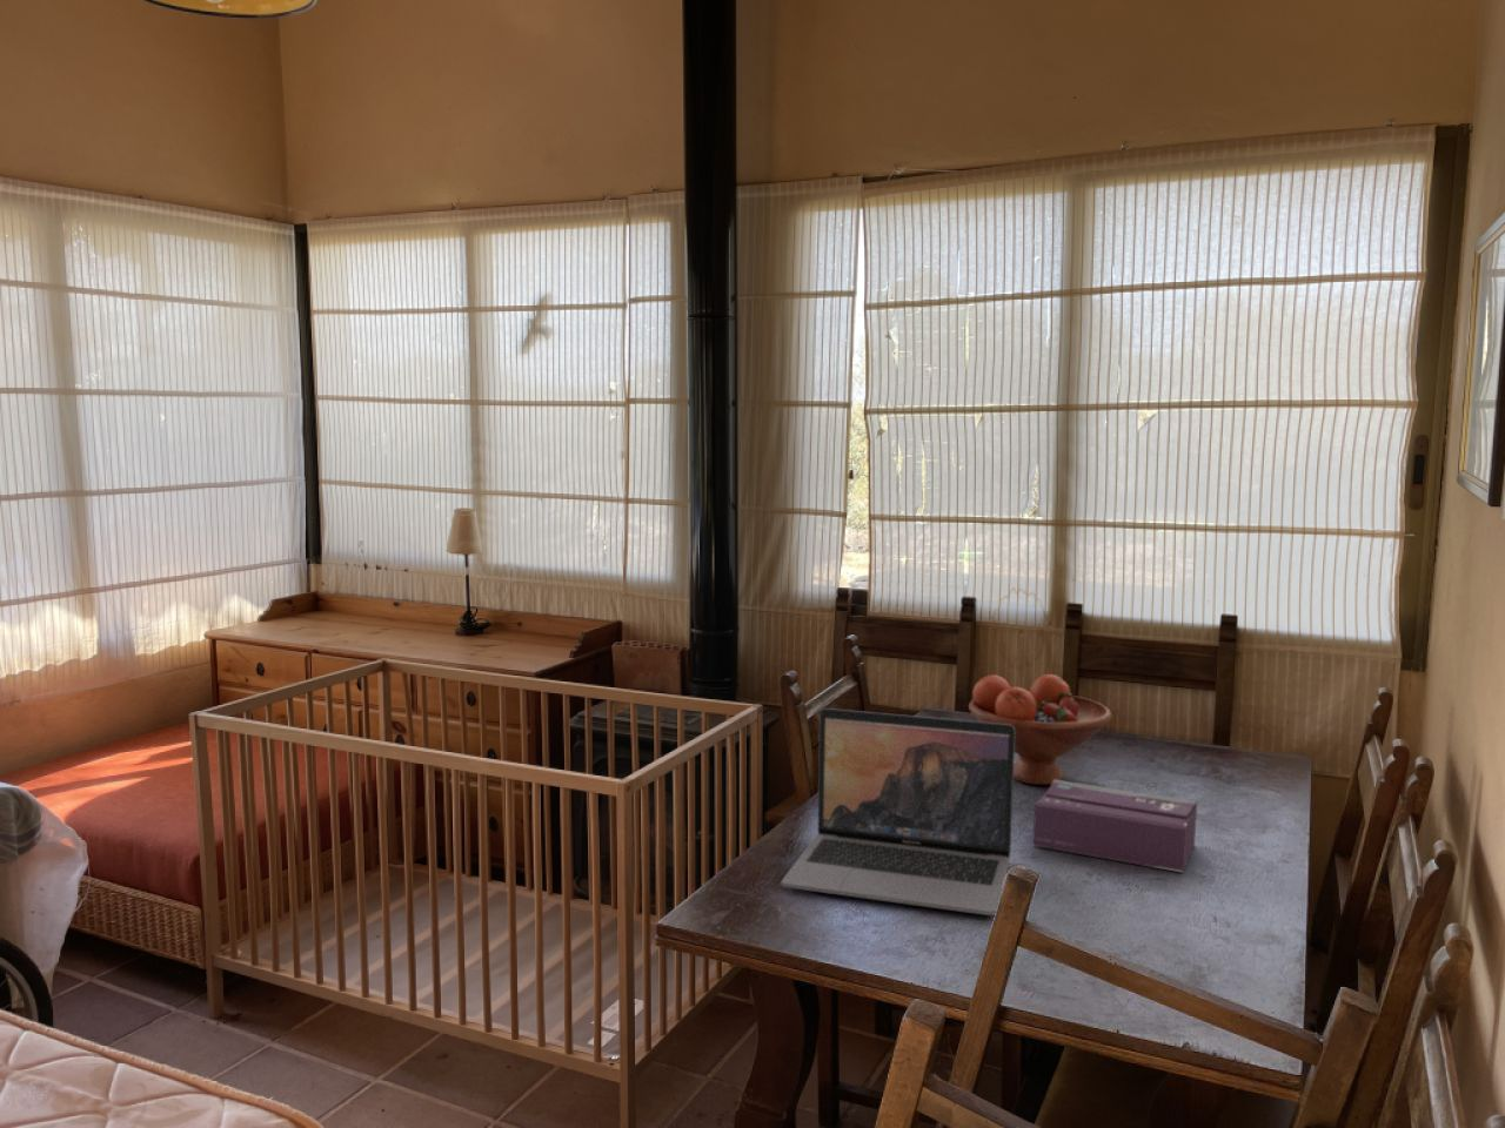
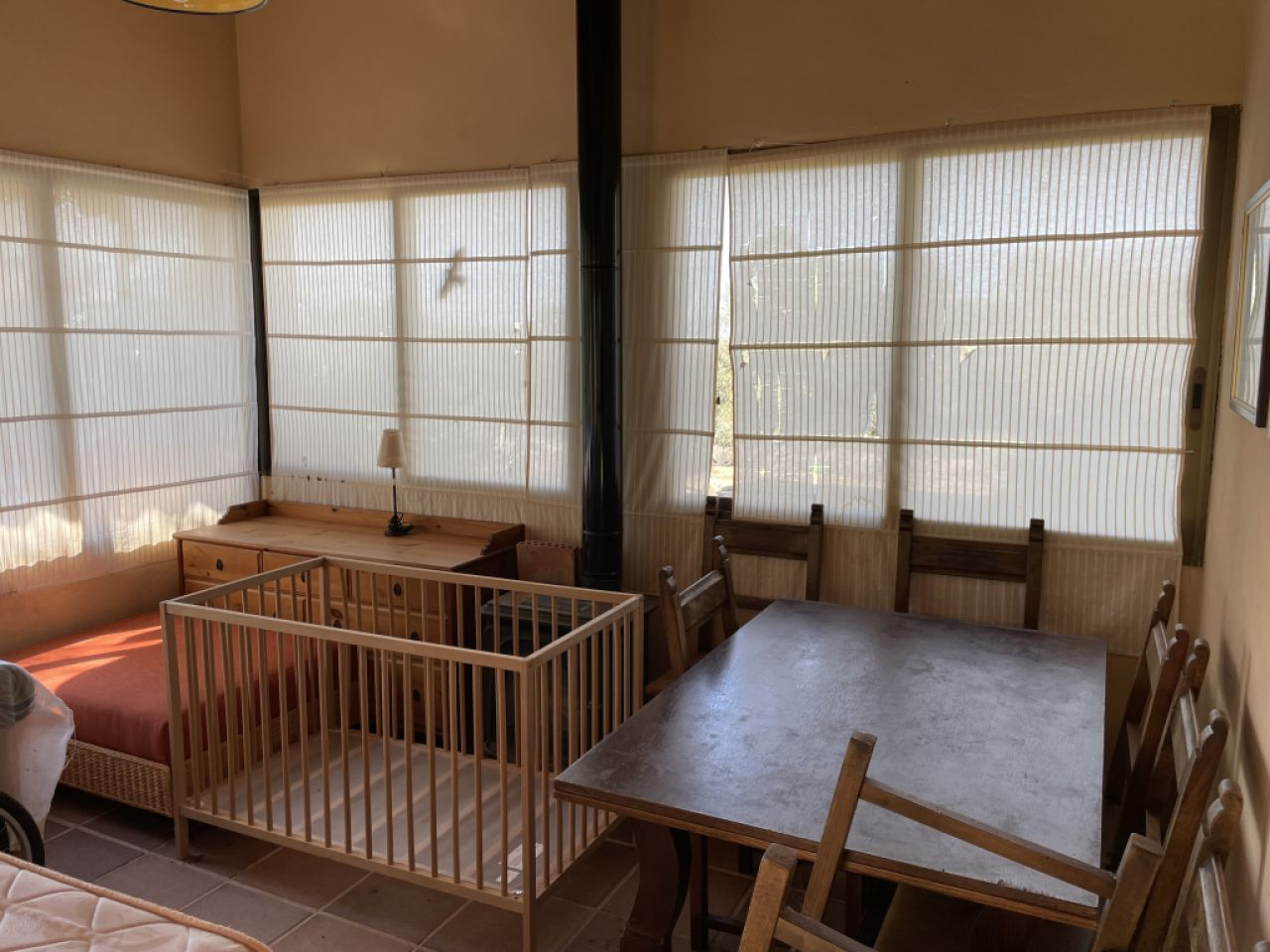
- fruit bowl (1038, 729)
- laptop (901, 805)
- tissue box (1115, 822)
